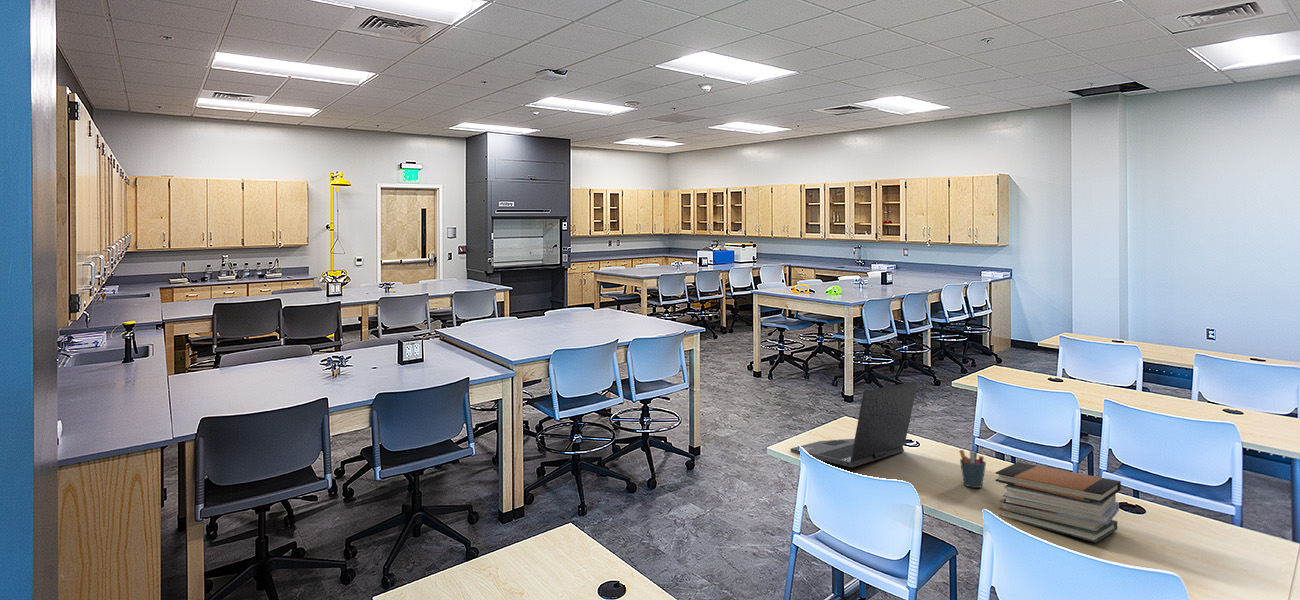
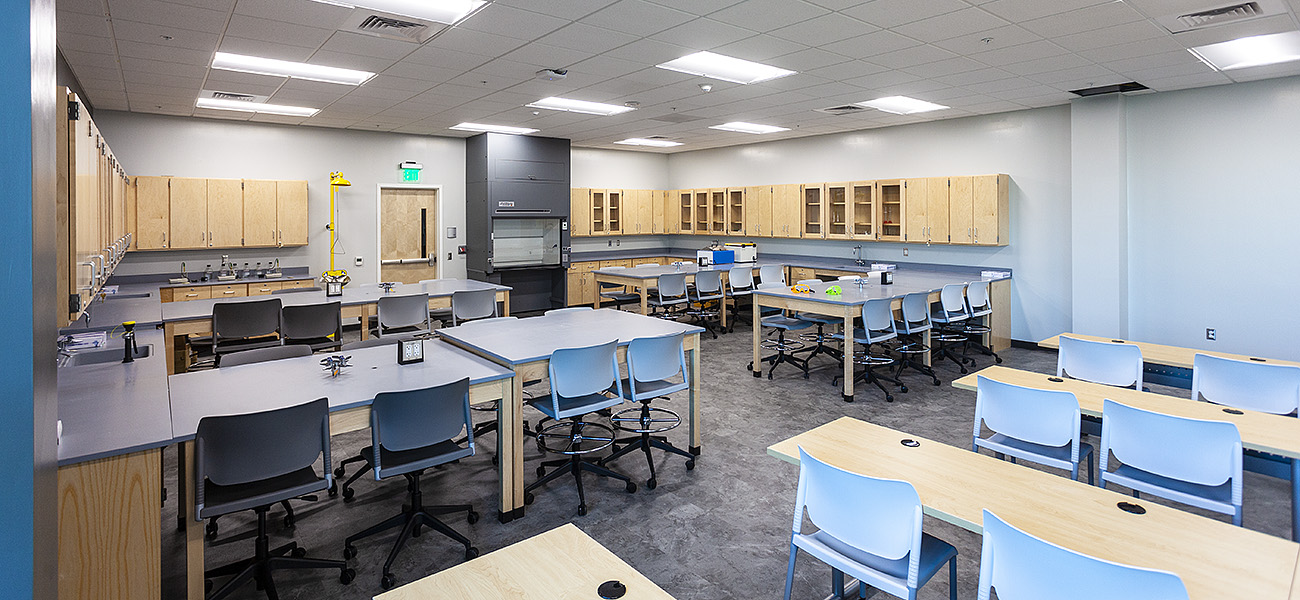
- pen holder (972, 466)
- book stack (1057, 499)
- laptop (858, 419)
